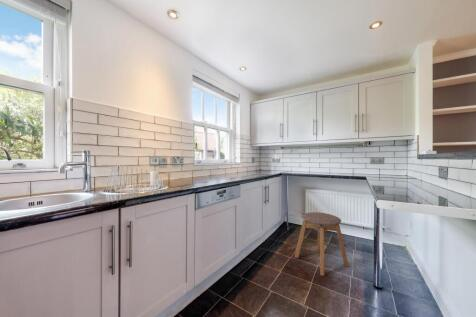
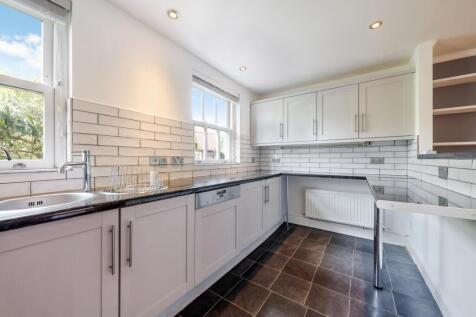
- stool (320, 238)
